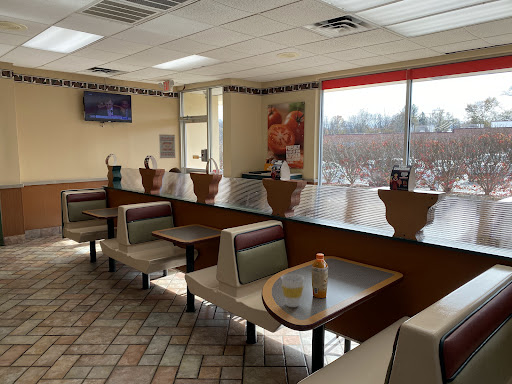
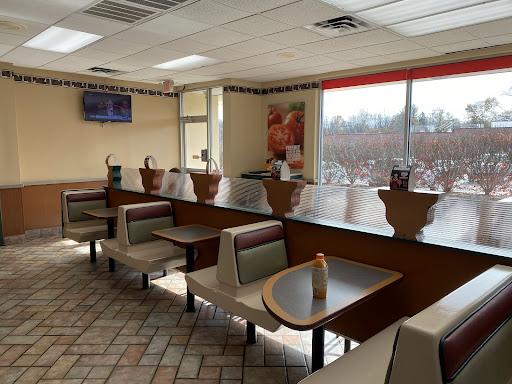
- cup (292, 291)
- wall art (167, 146)
